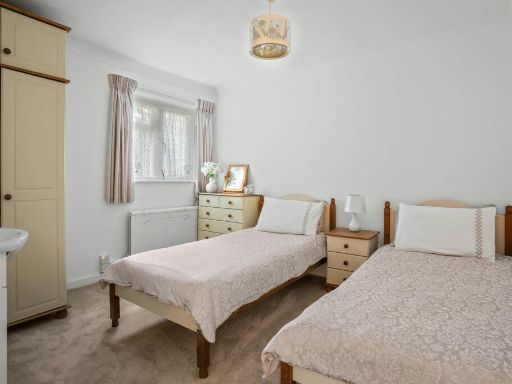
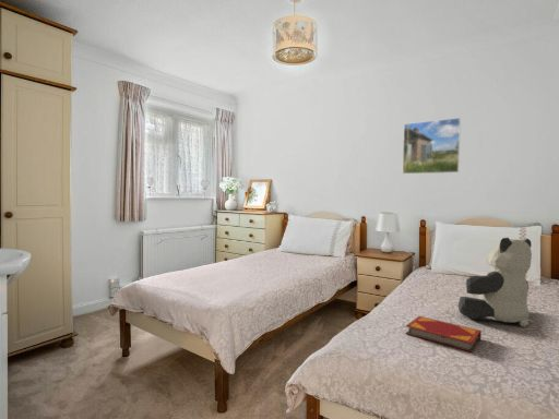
+ hardback book (442, 332)
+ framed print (430, 147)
+ teddy bear (499, 276)
